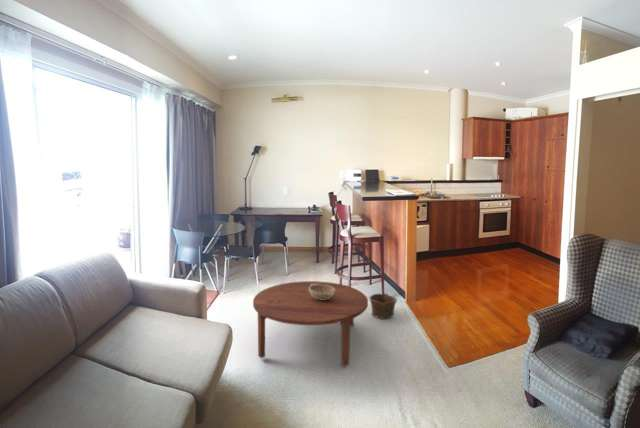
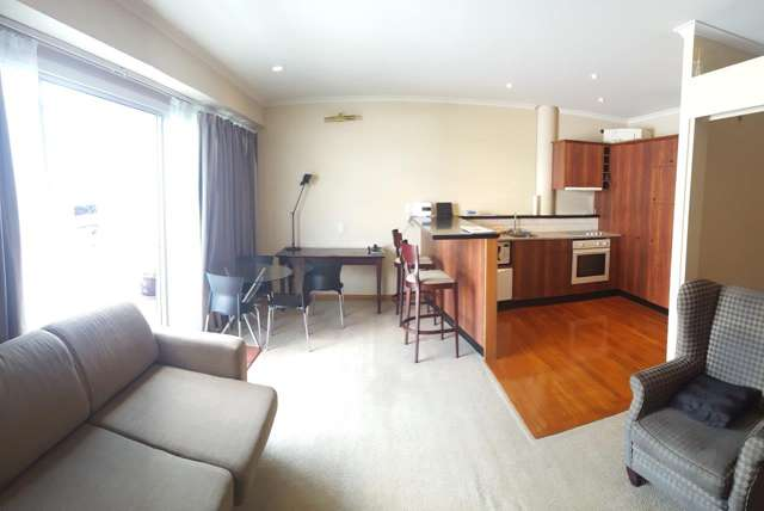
- clay pot (382, 302)
- coffee table (310, 319)
- decorative bowl (321, 292)
